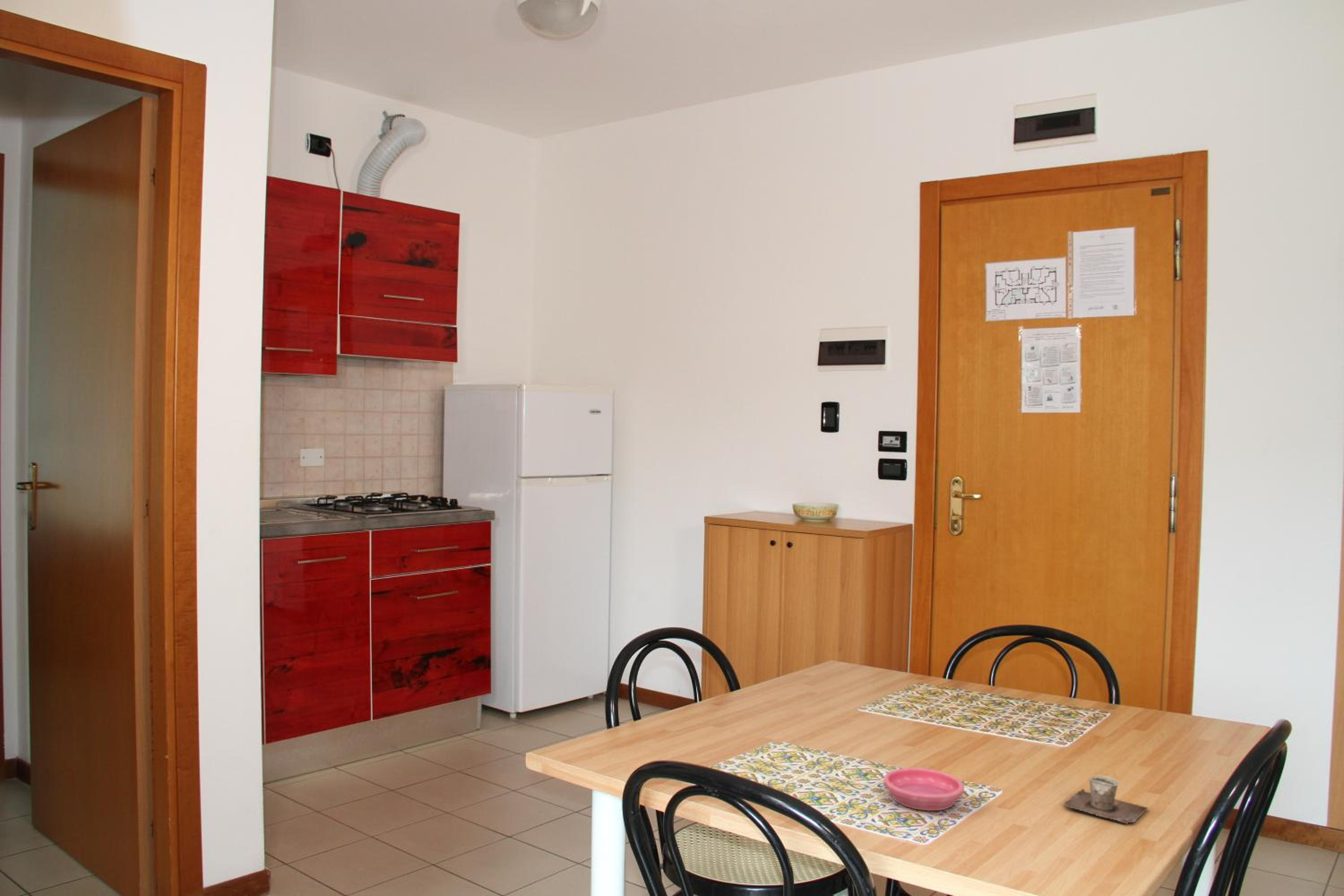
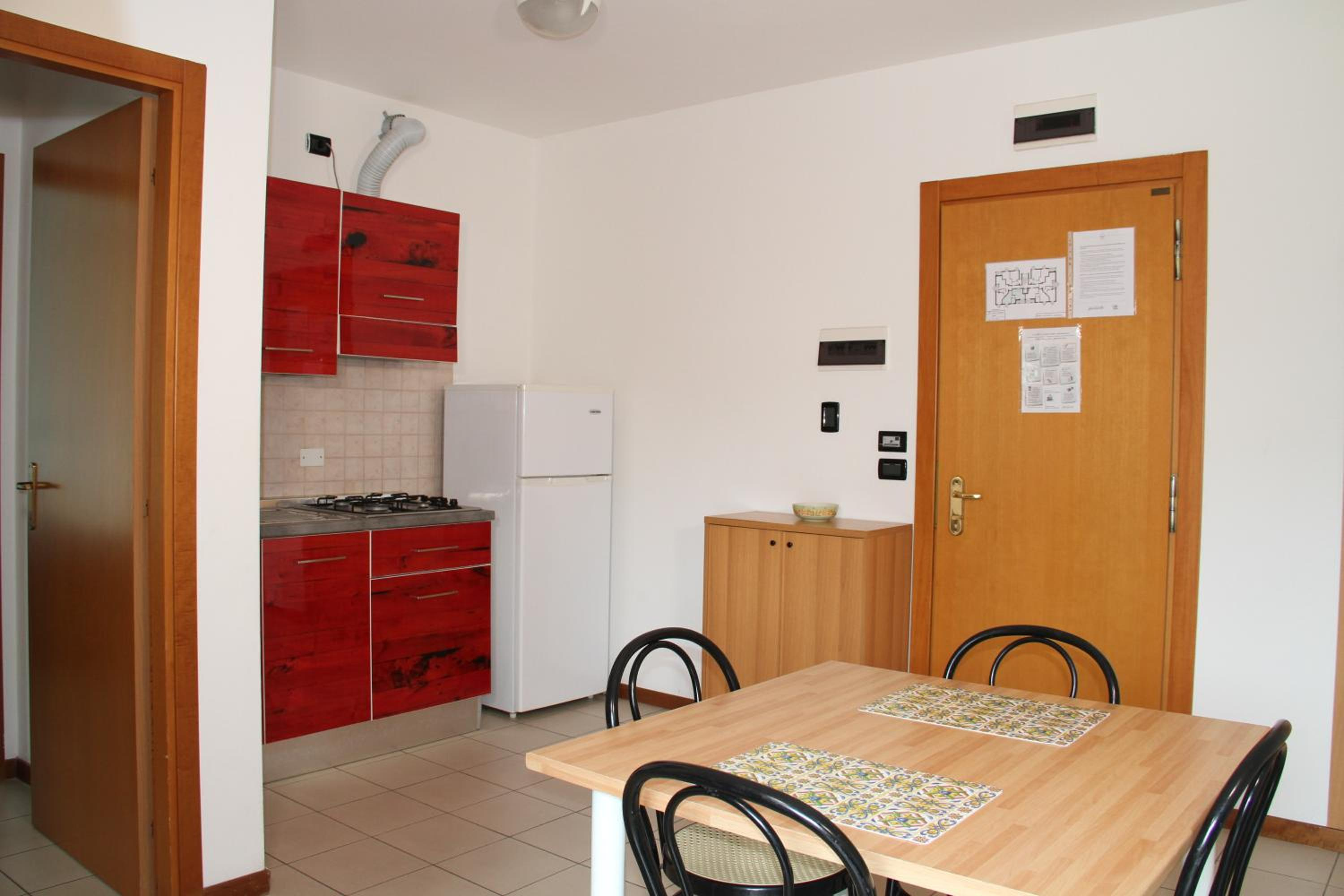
- cup (1105, 794)
- saucer (923, 790)
